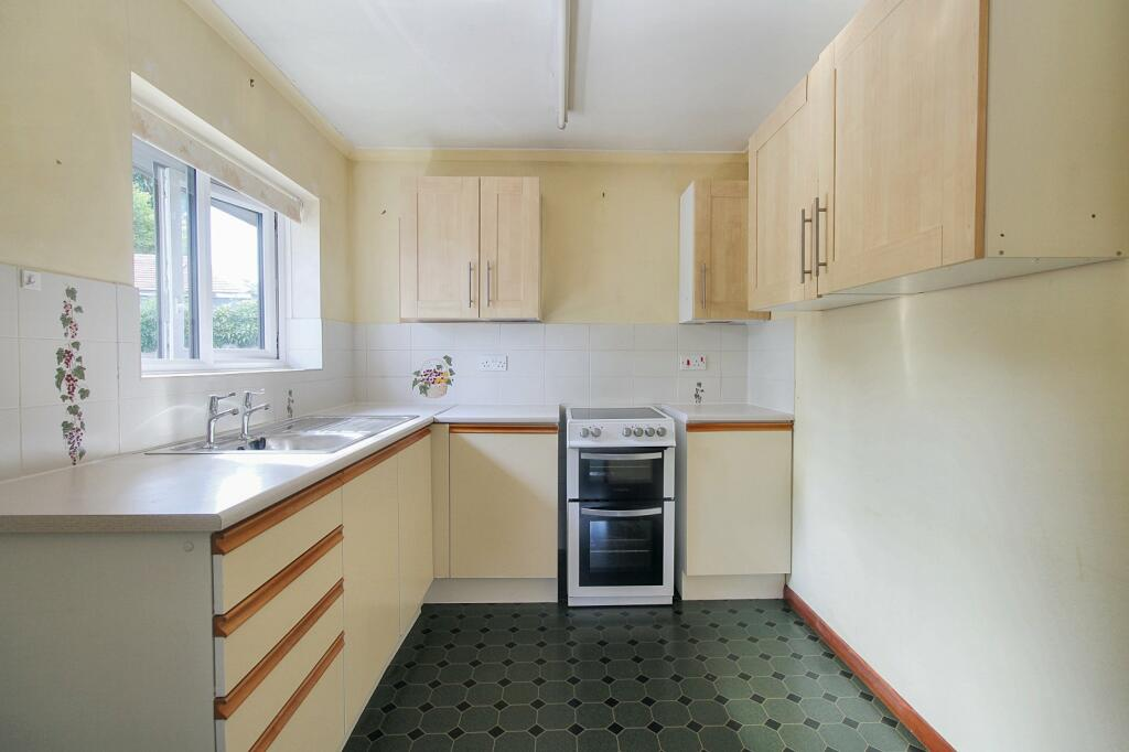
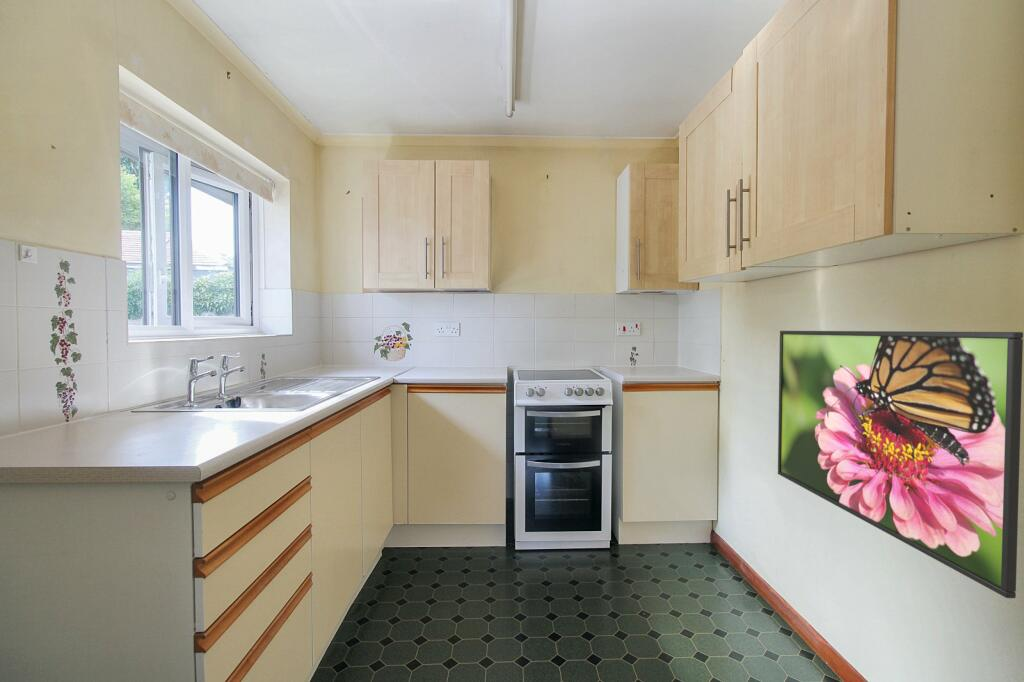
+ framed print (862, 424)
